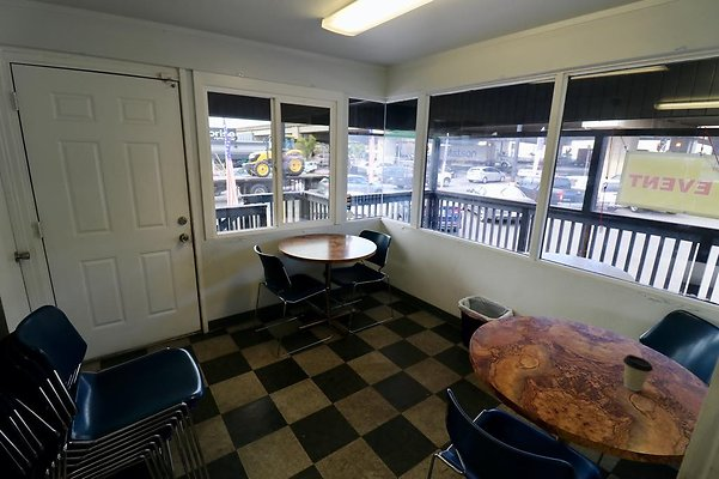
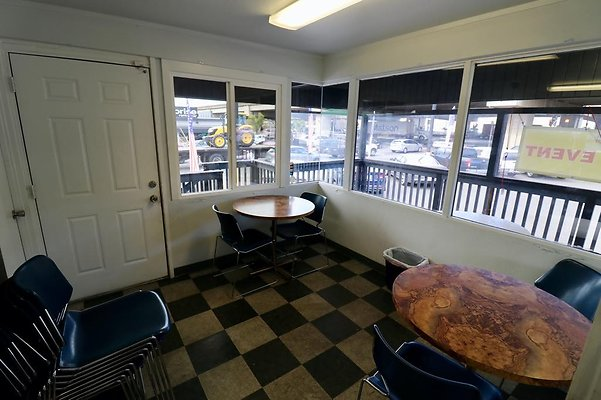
- coffee cup (635, 374)
